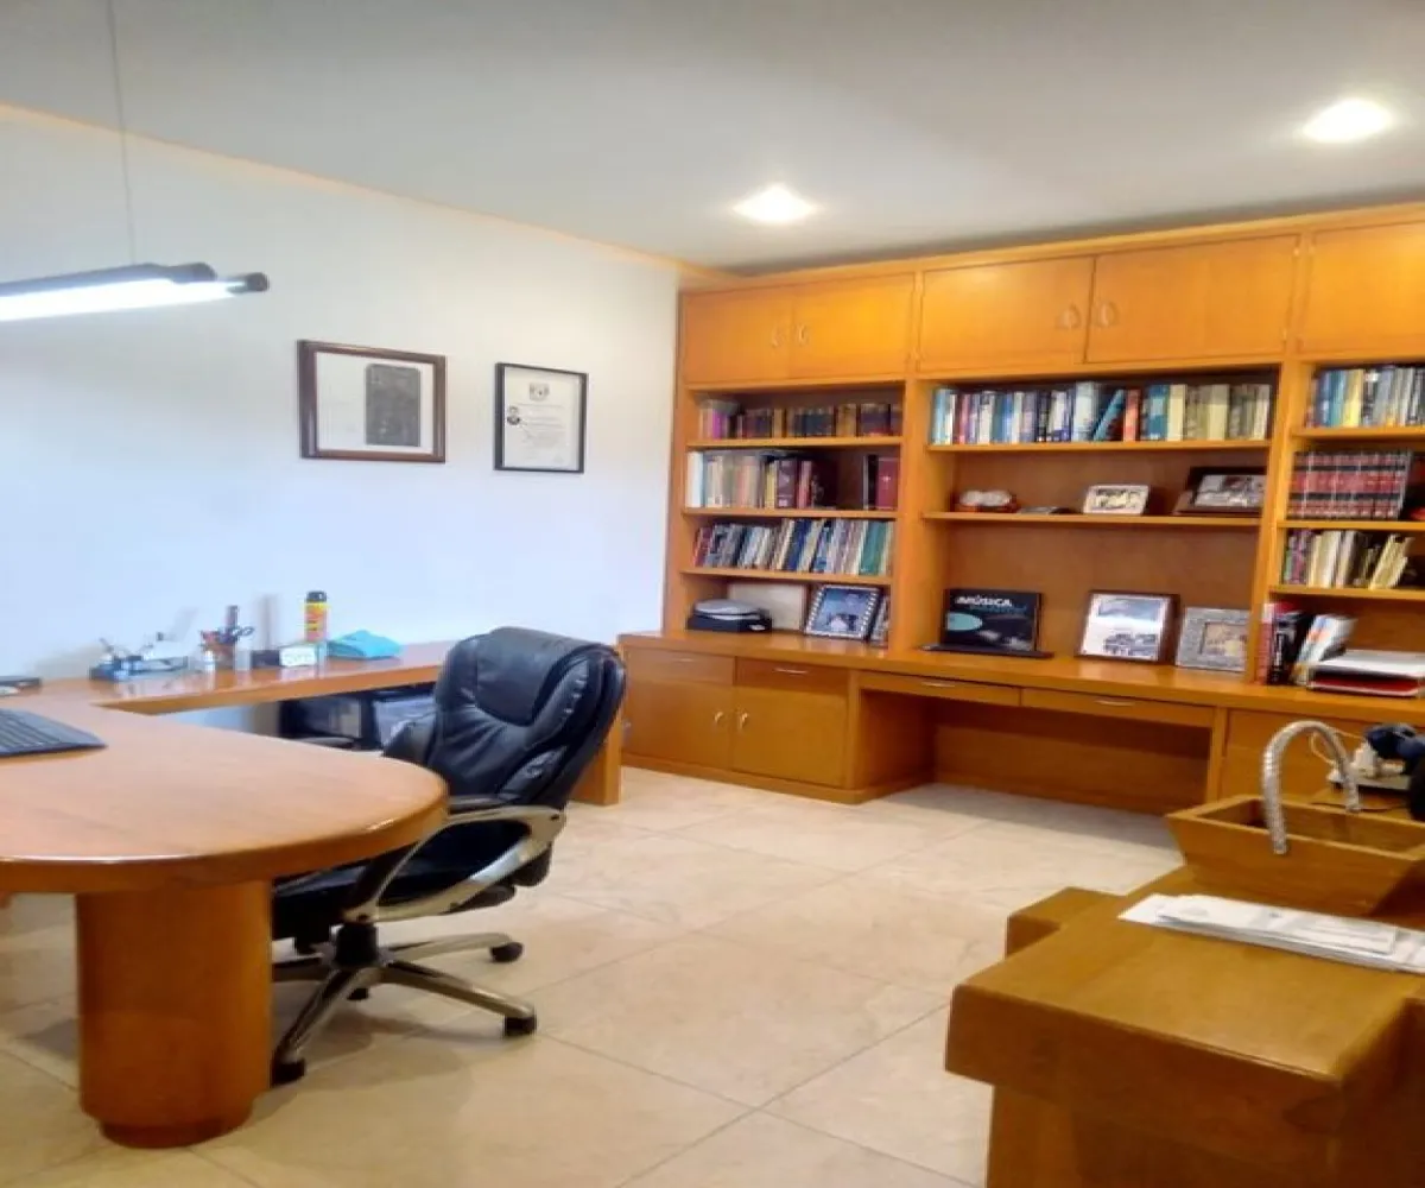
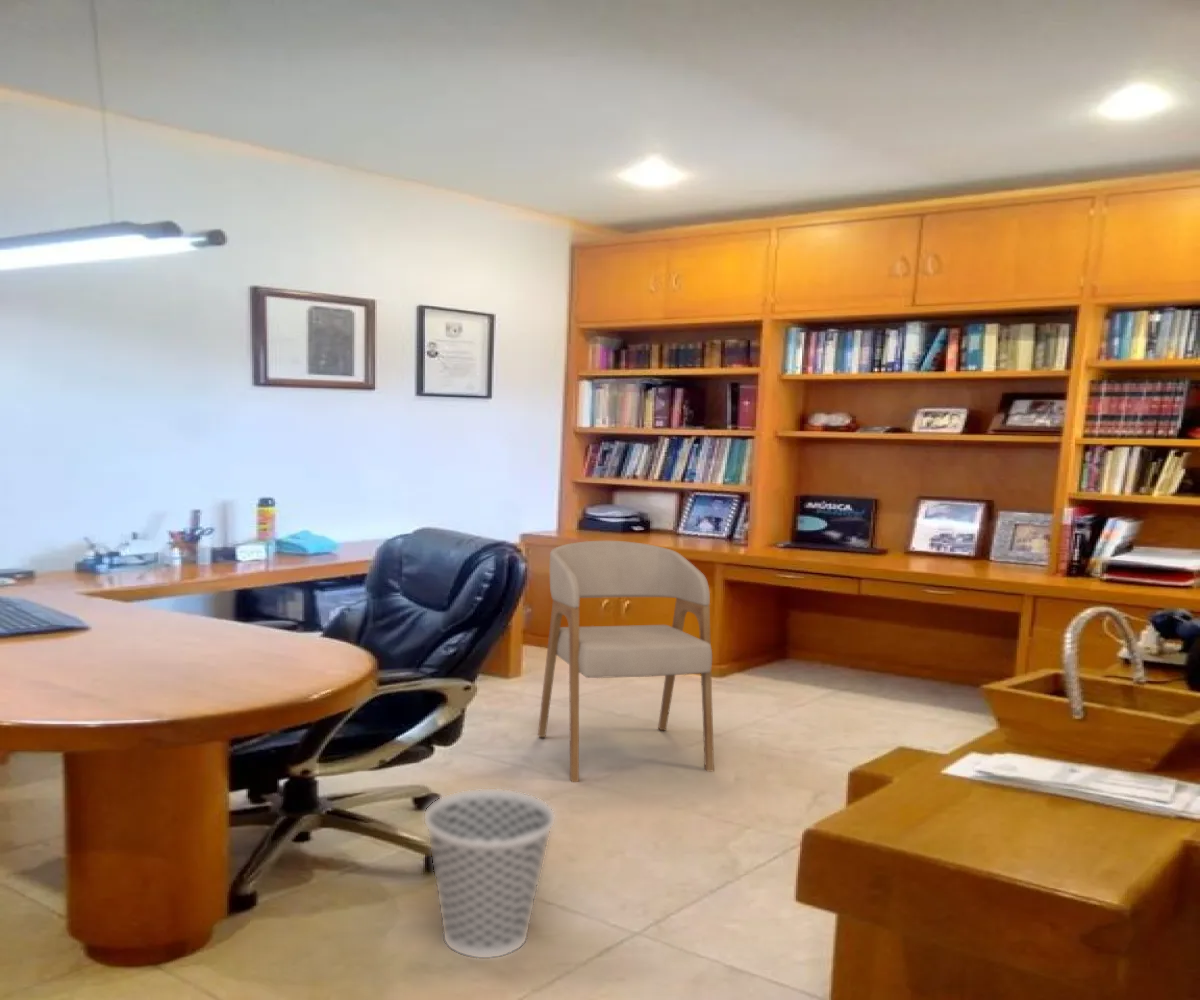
+ armchair (623, 651)
+ wastebasket (487, 874)
